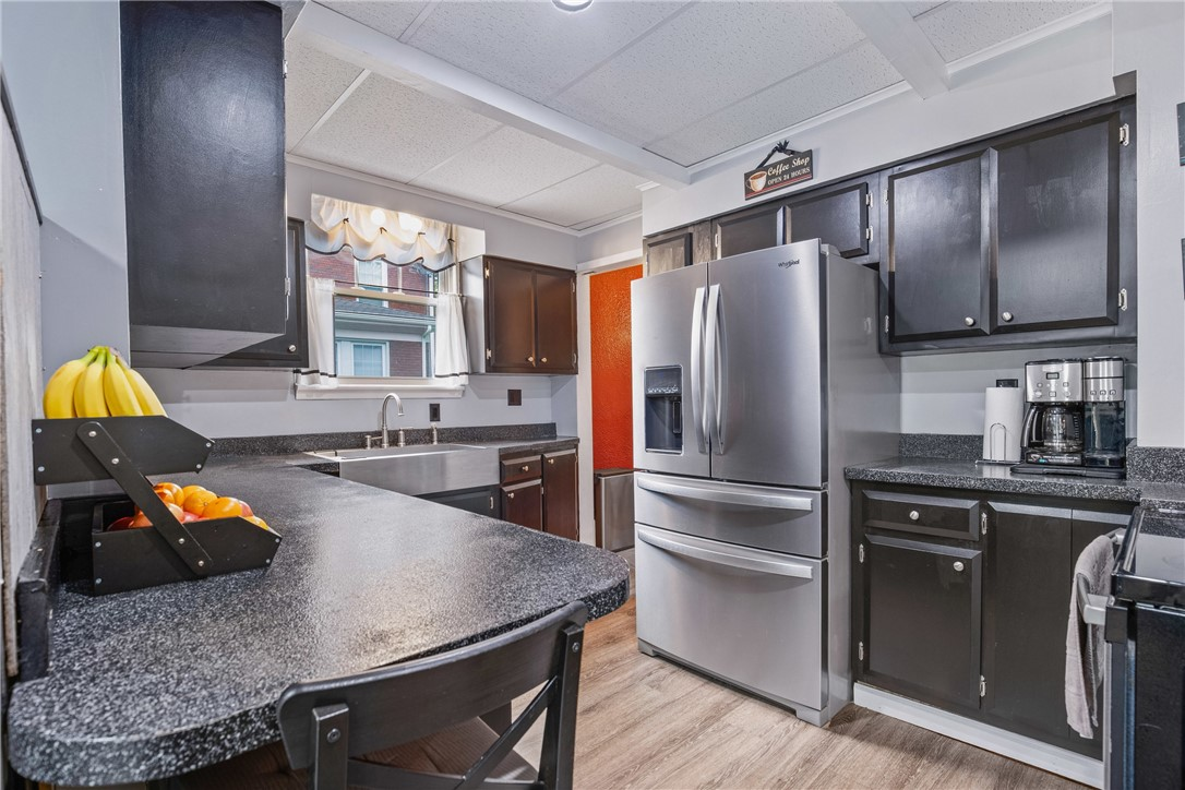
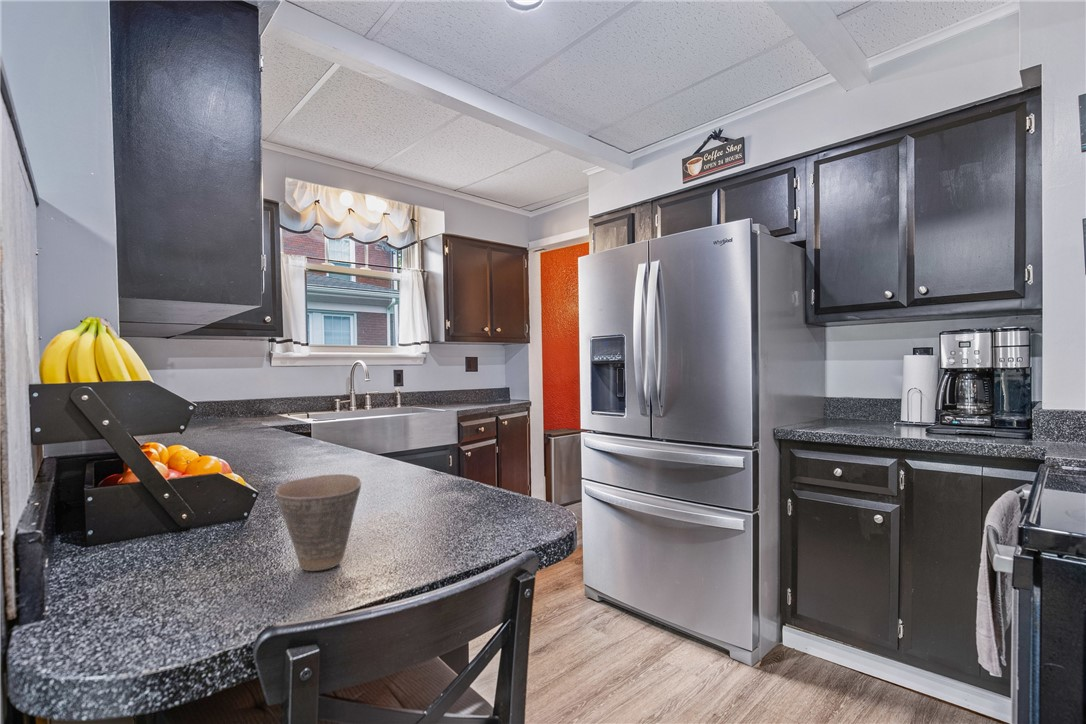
+ cup (319, 524)
